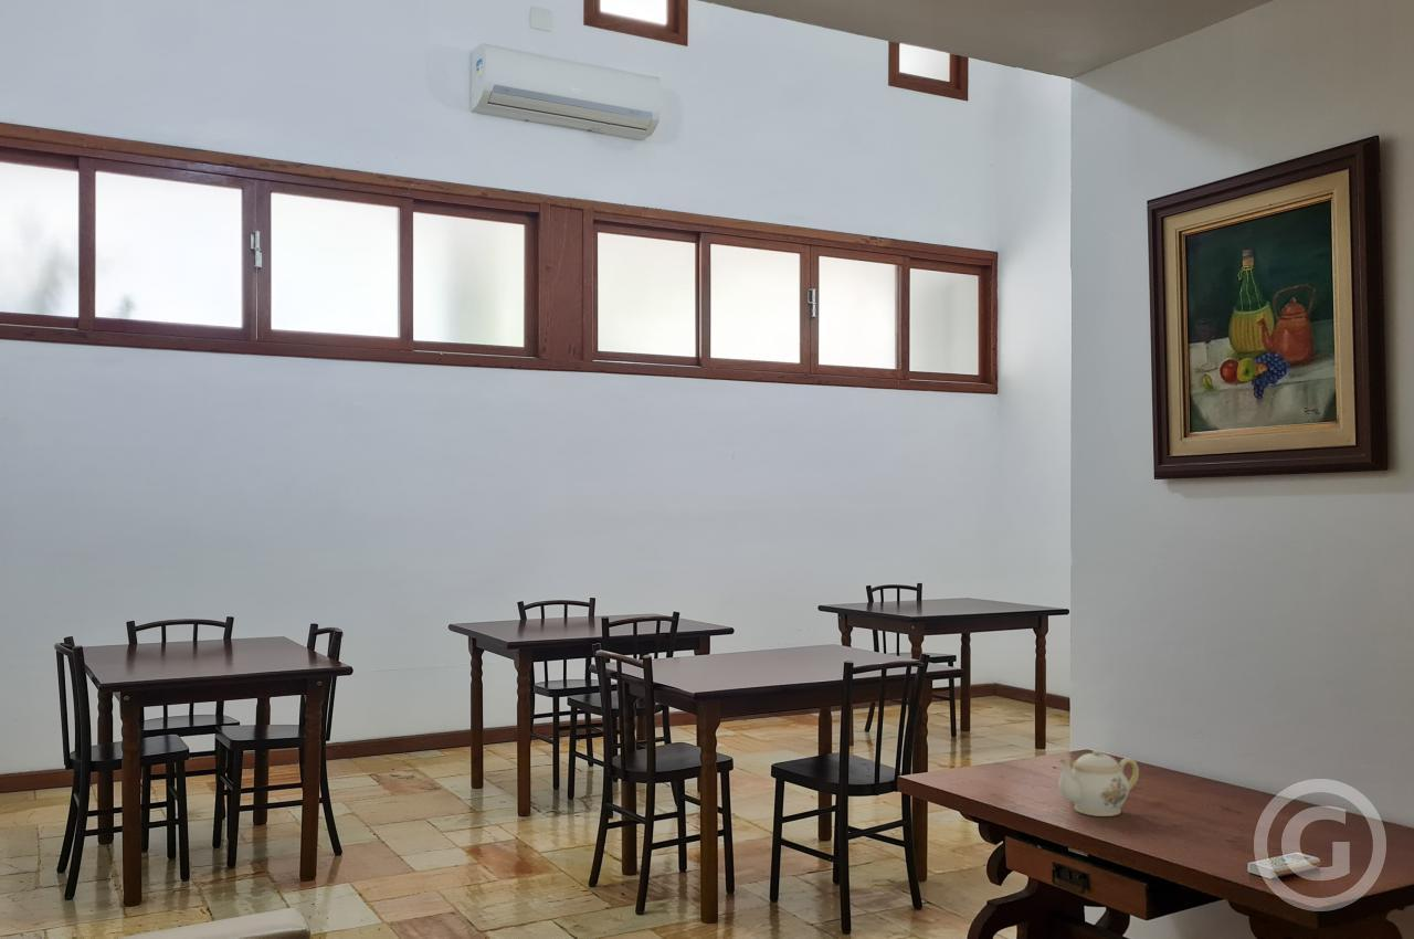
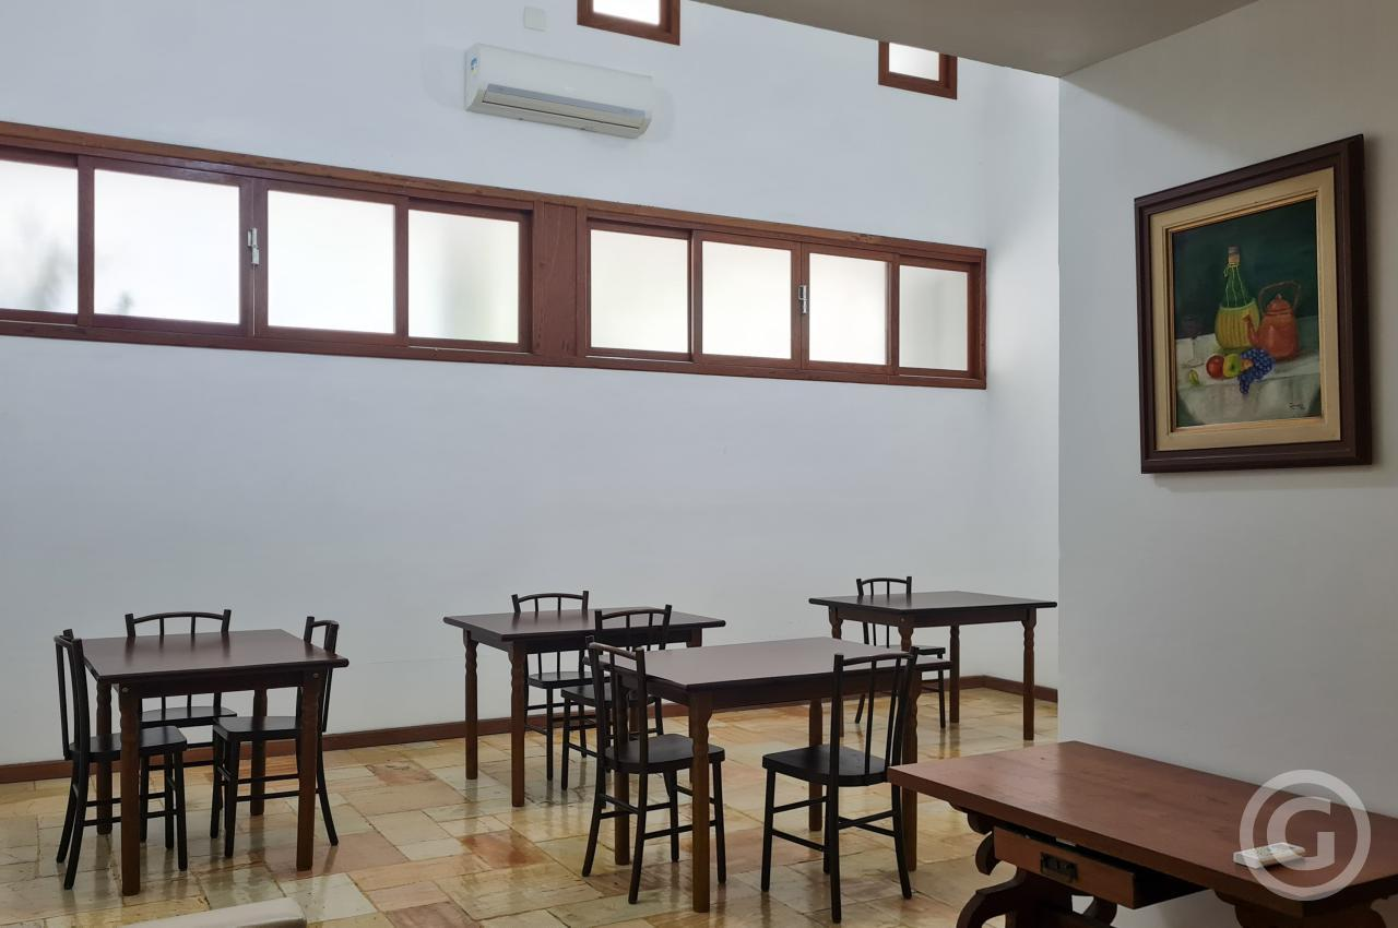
- teapot (1099, 780)
